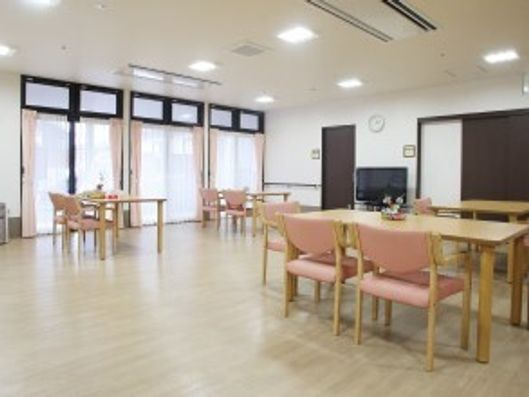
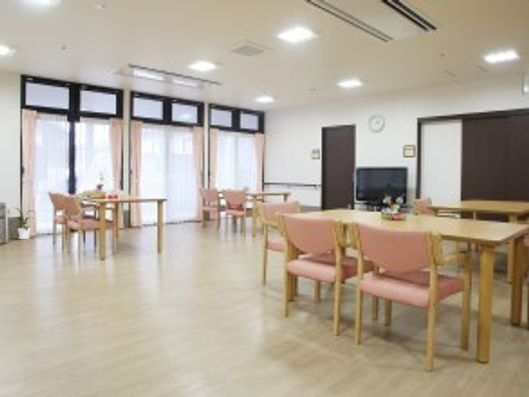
+ house plant (23, 223)
